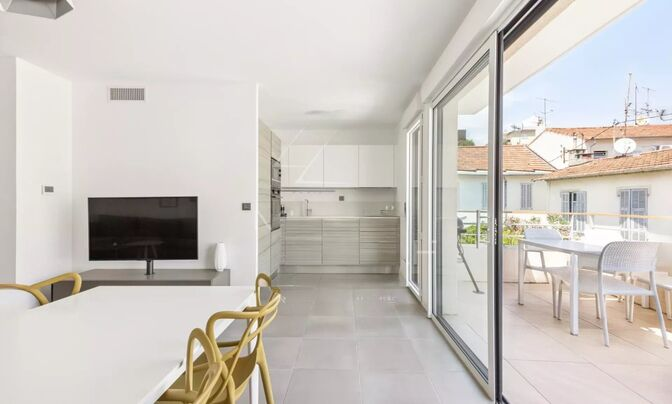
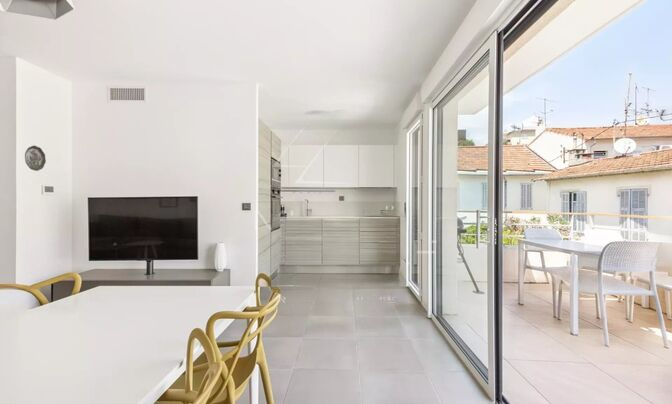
+ decorative plate (34, 158)
